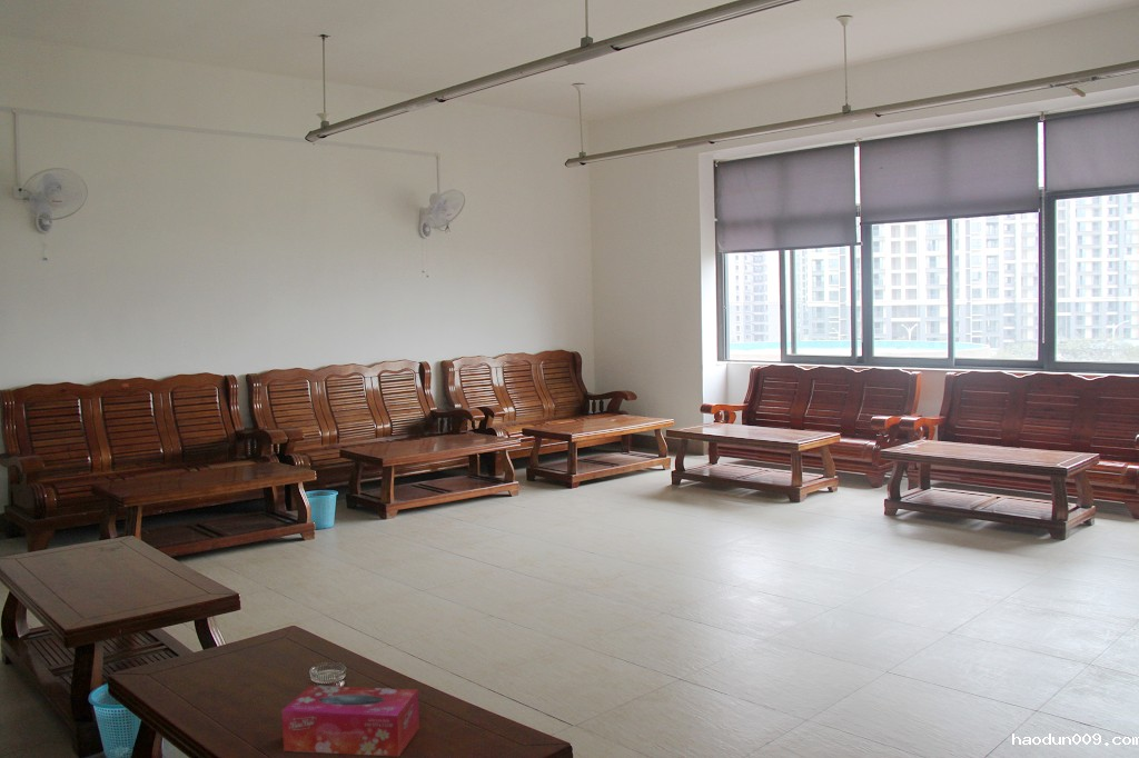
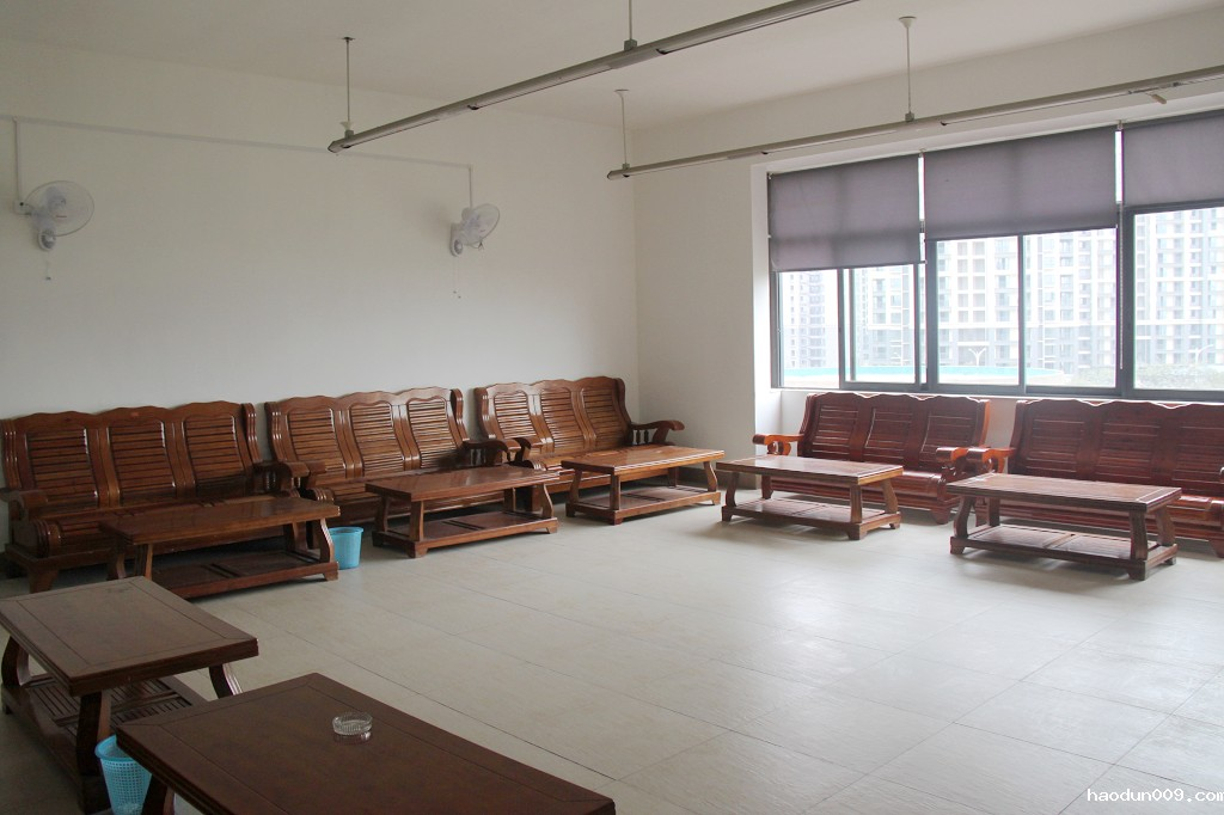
- tissue box (351, 719)
